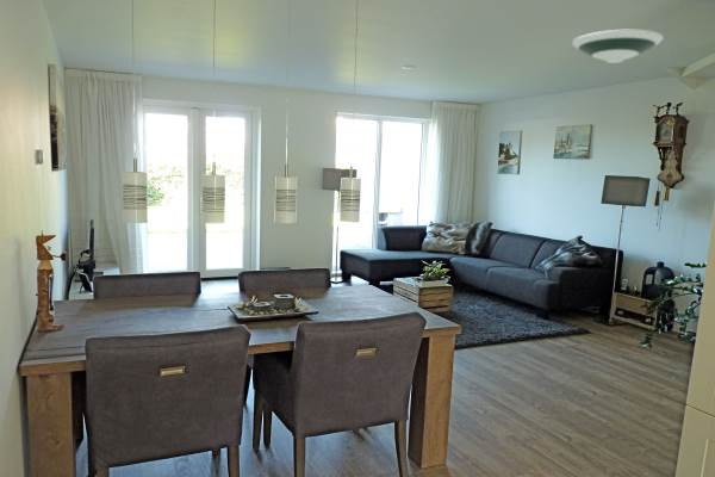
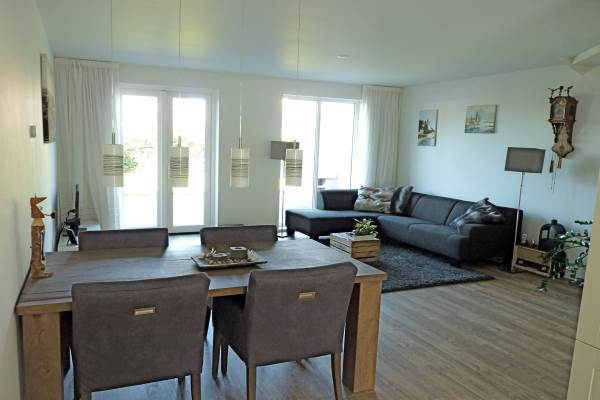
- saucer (615, 50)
